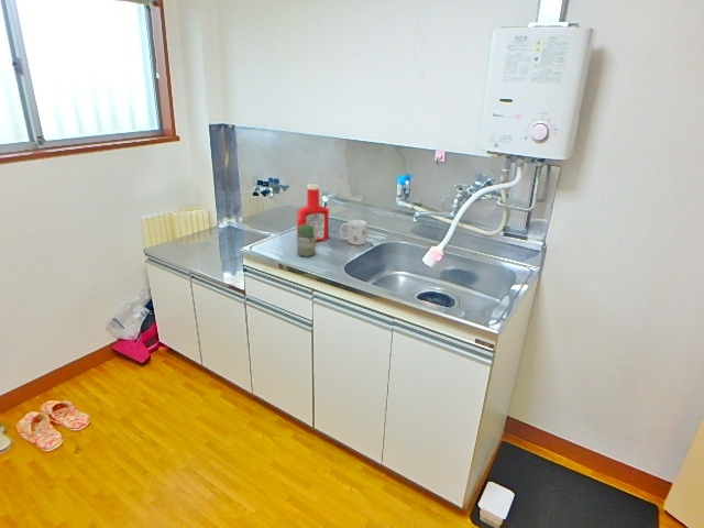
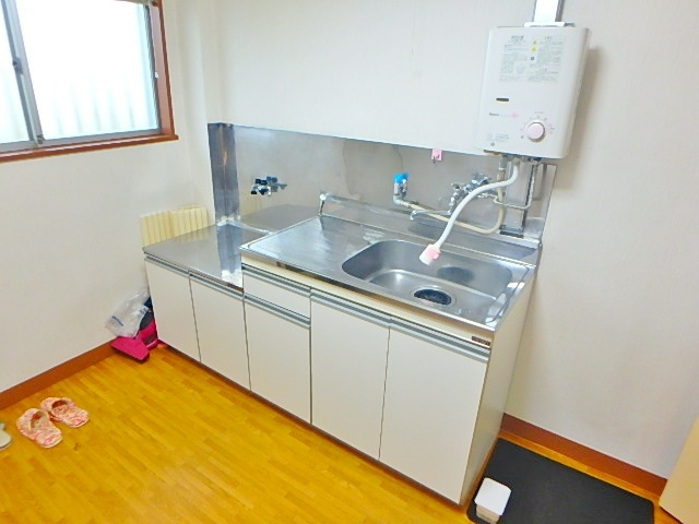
- soap bottle (312, 212)
- mug (352, 231)
- jar (306, 240)
